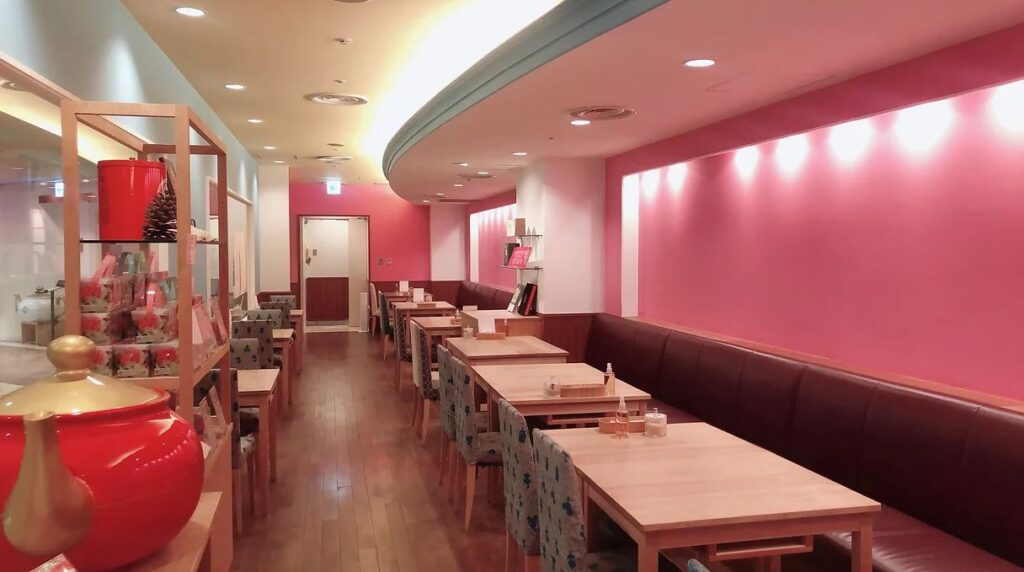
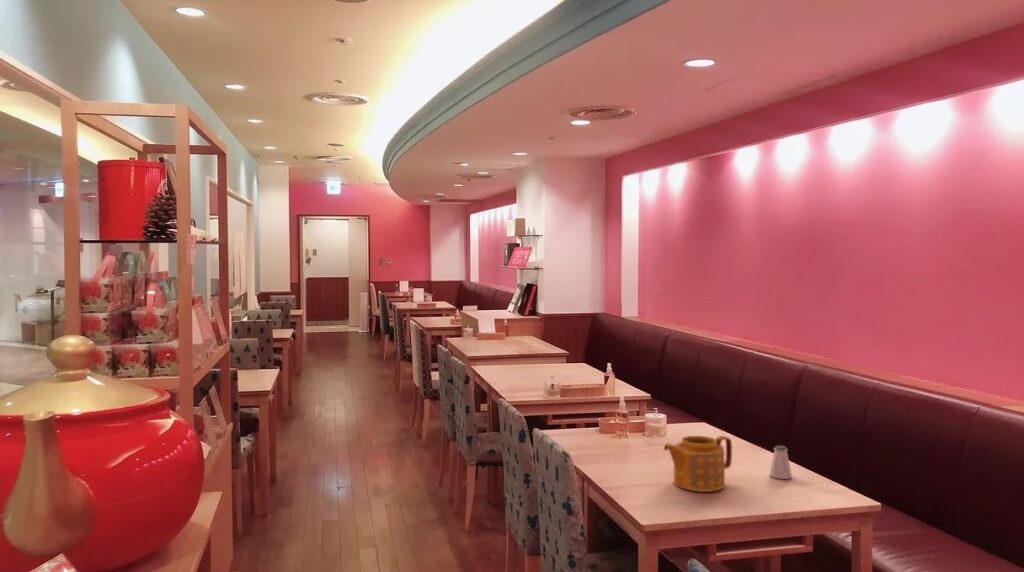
+ teapot (697, 462)
+ saltshaker (780, 461)
